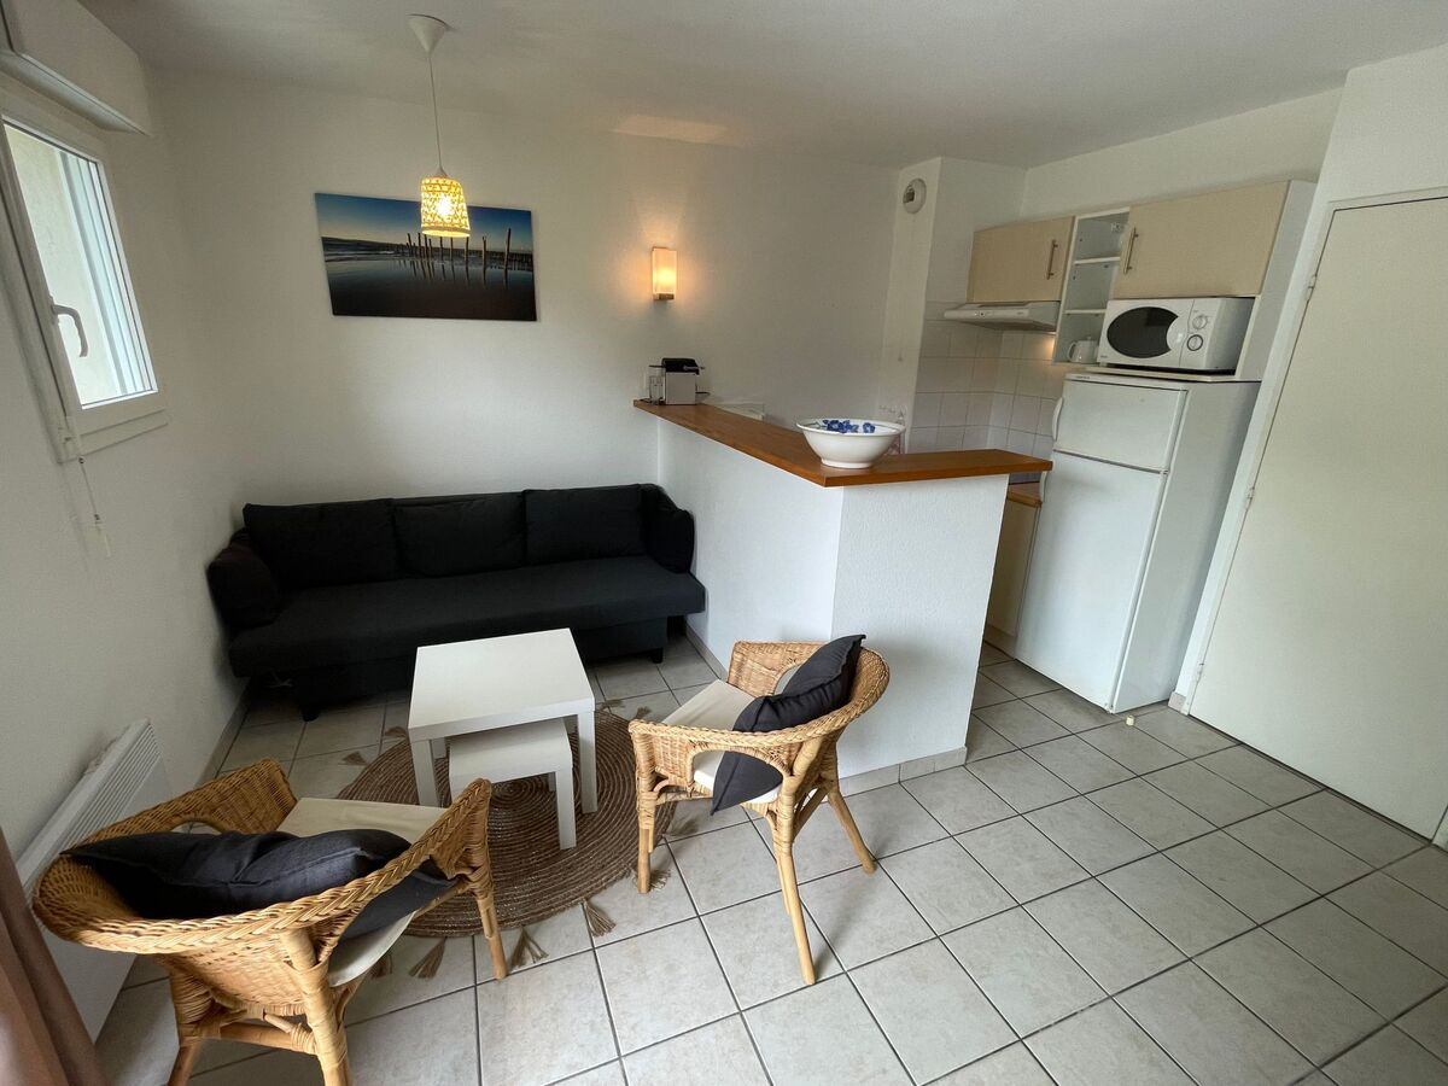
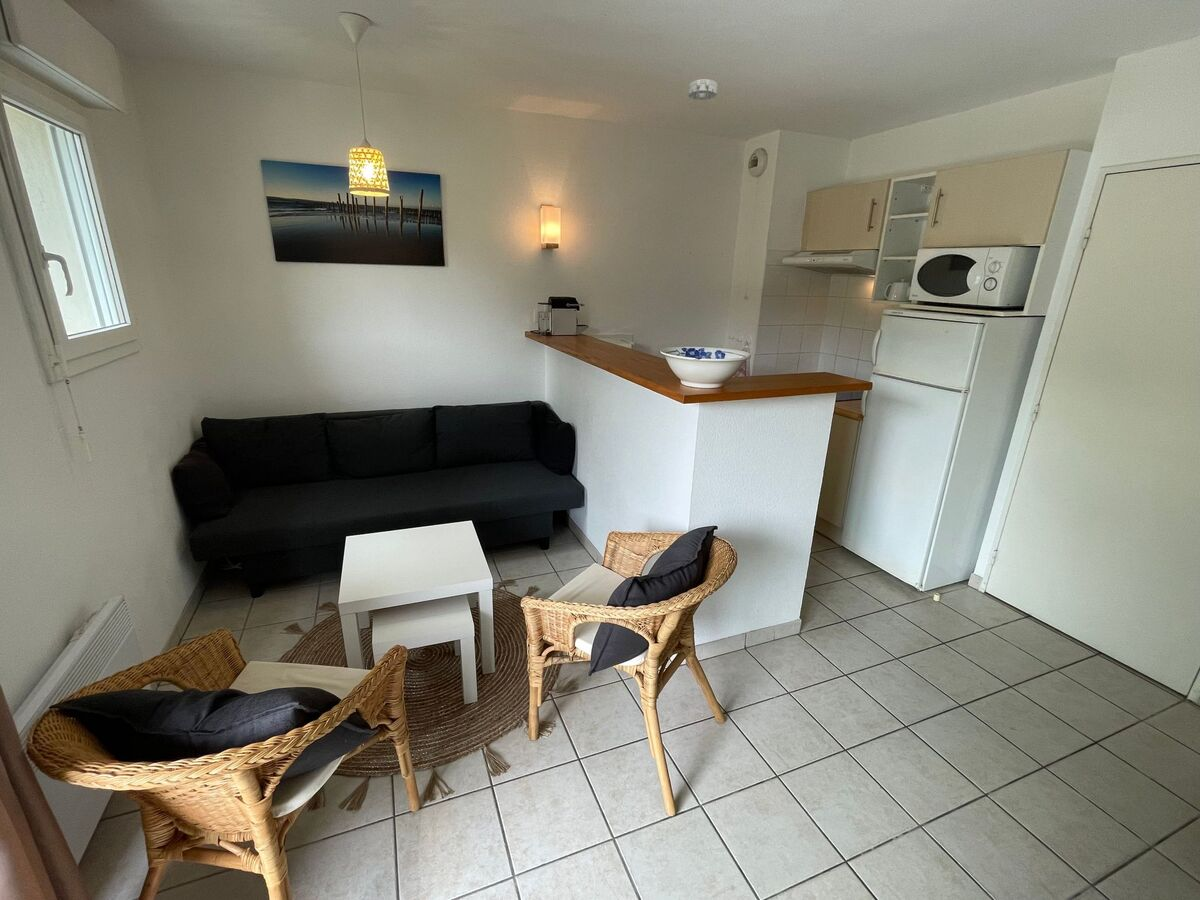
+ smoke detector (702, 89)
